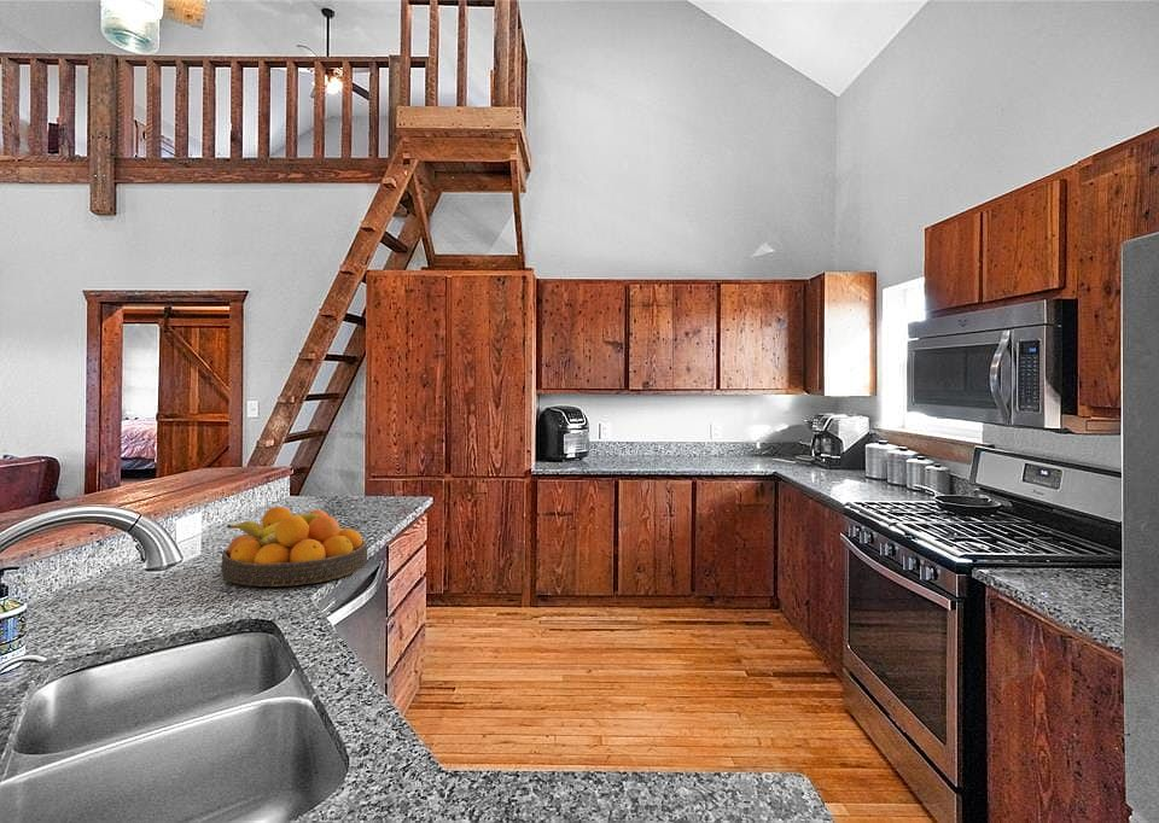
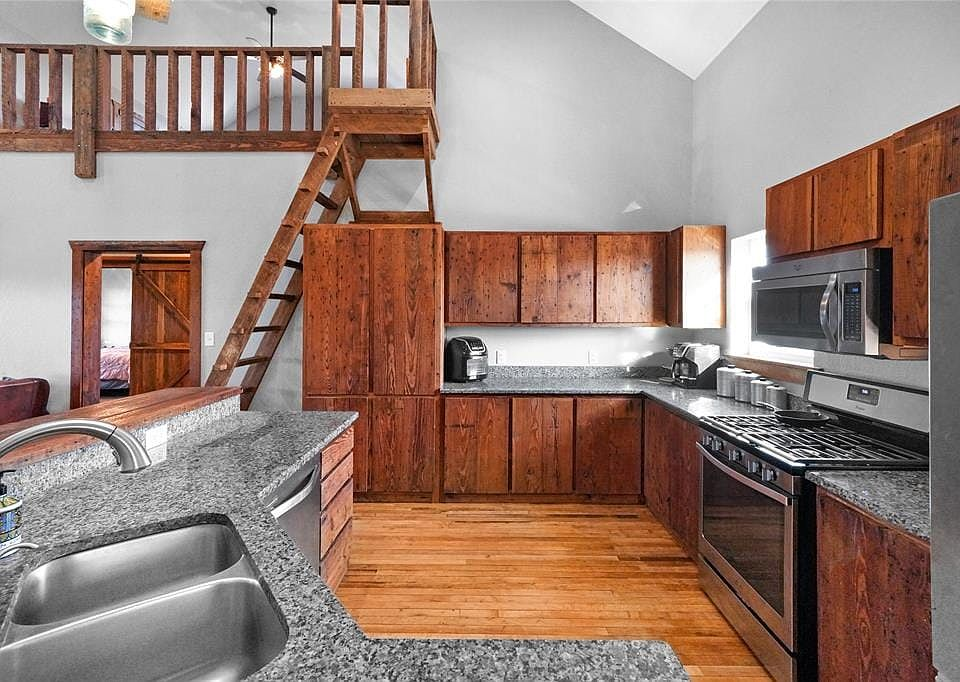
- fruit bowl (297, 538)
